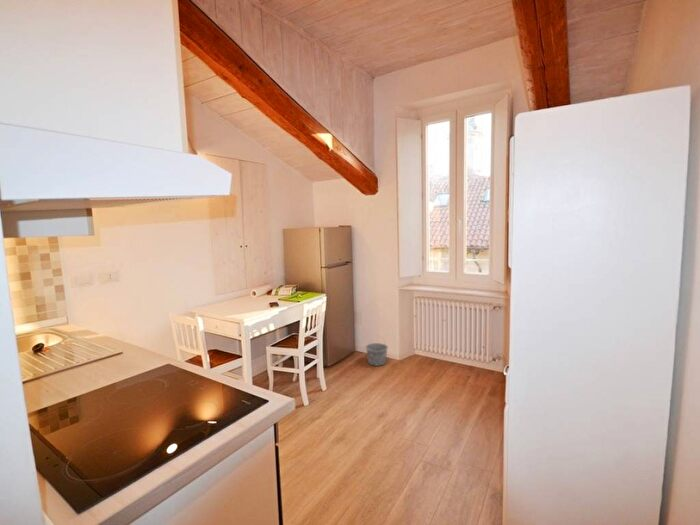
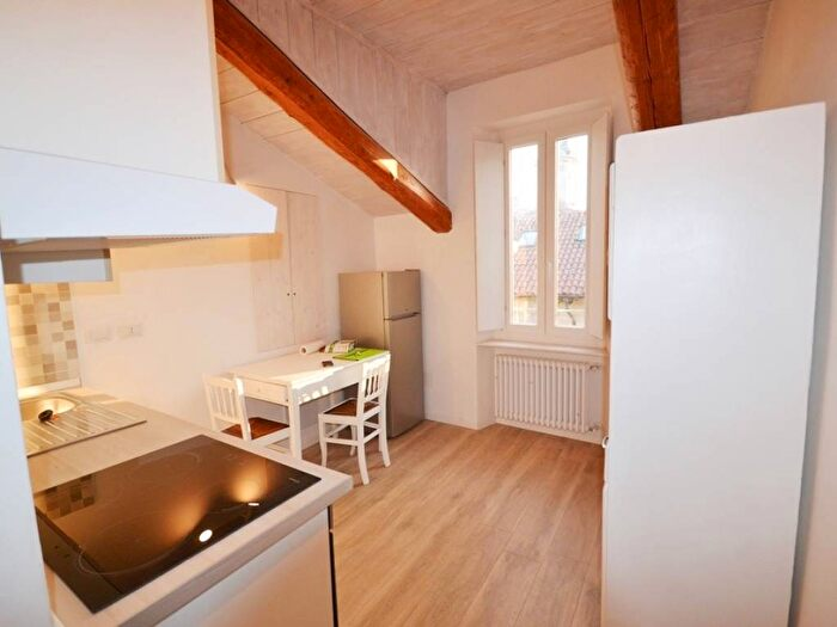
- bucket (376, 348)
